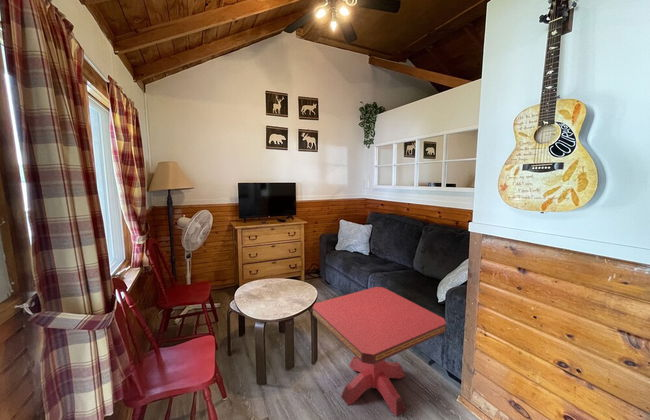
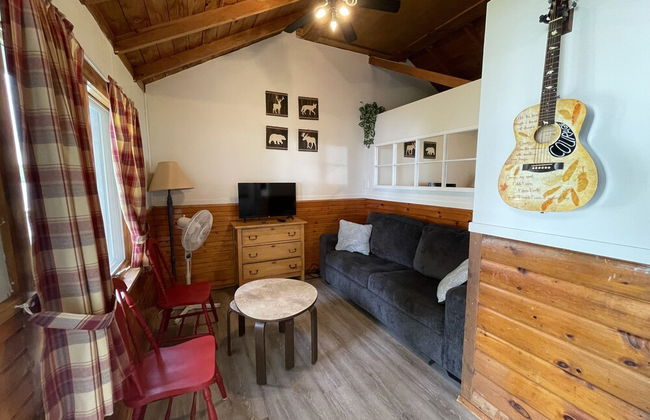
- side table (374, 349)
